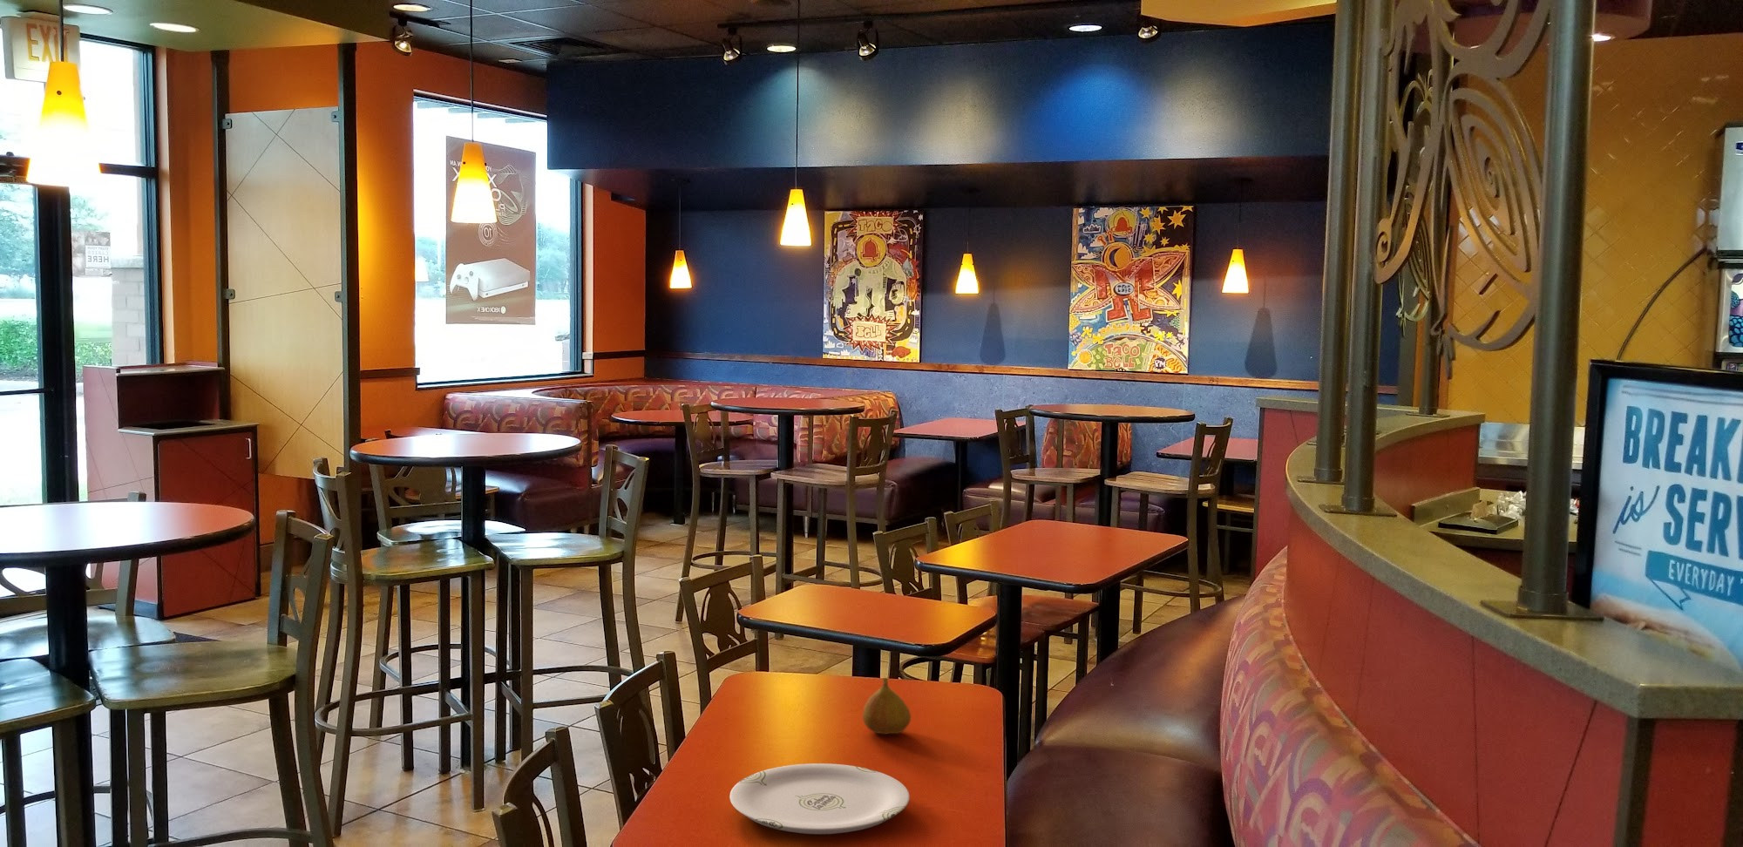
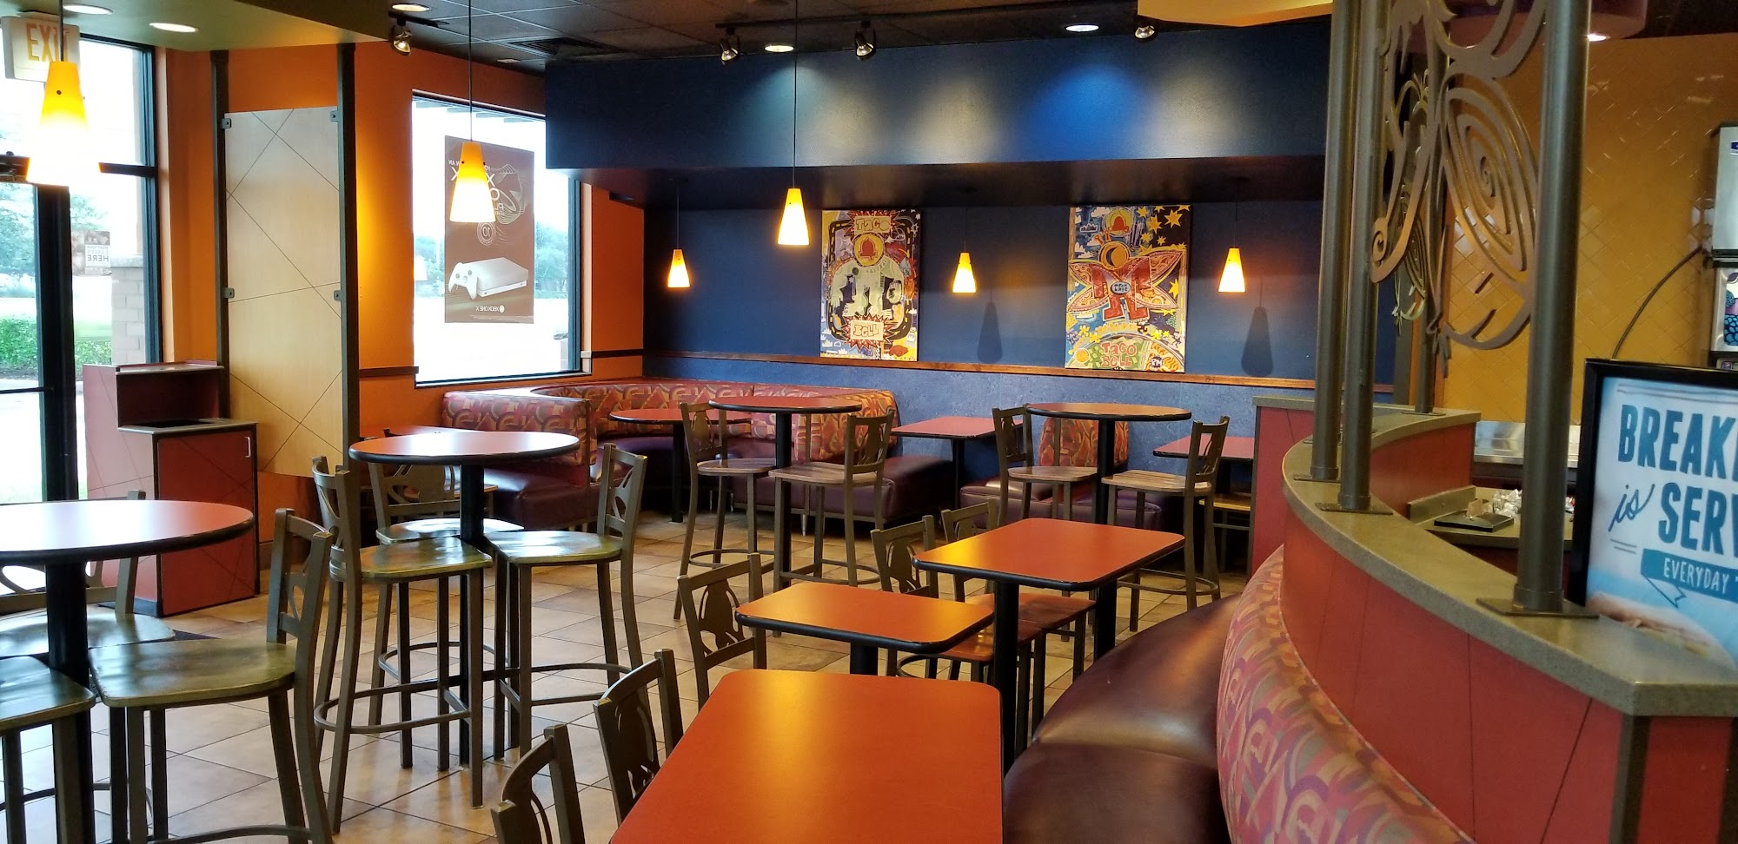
- fruit (886, 704)
- plate (819, 800)
